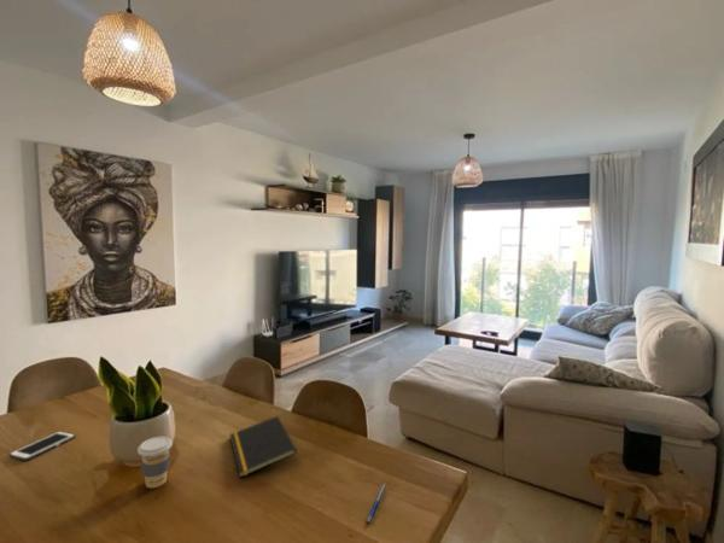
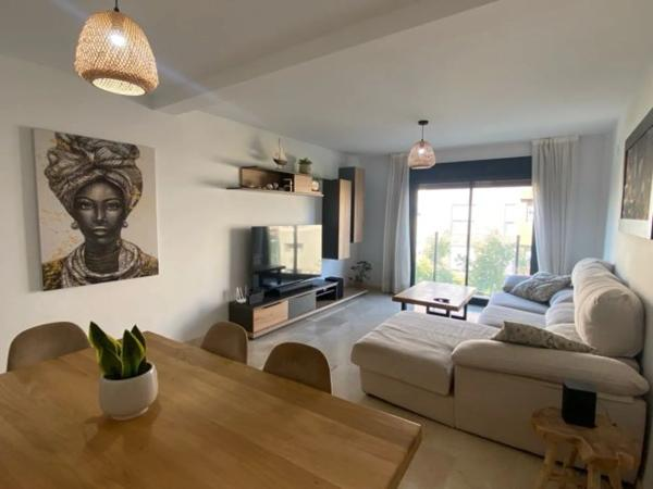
- cell phone (43, 444)
- notepad (261, 443)
- pen (376, 501)
- coffee cup (156, 462)
